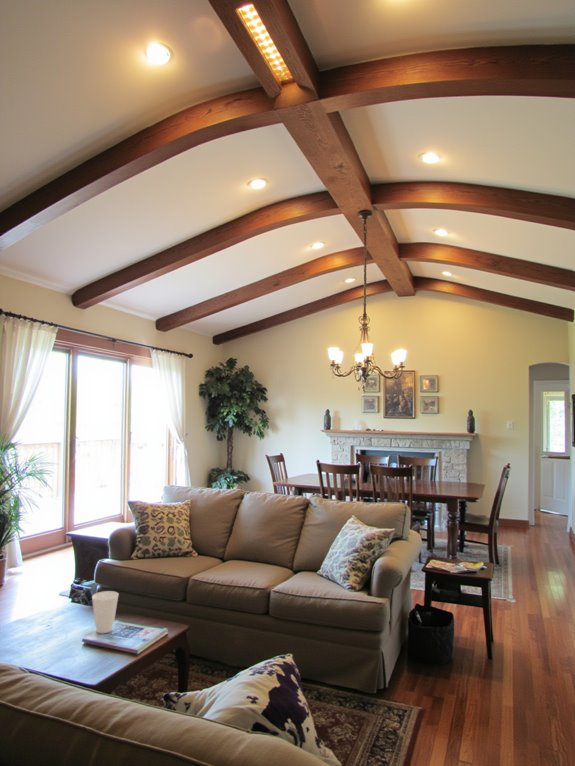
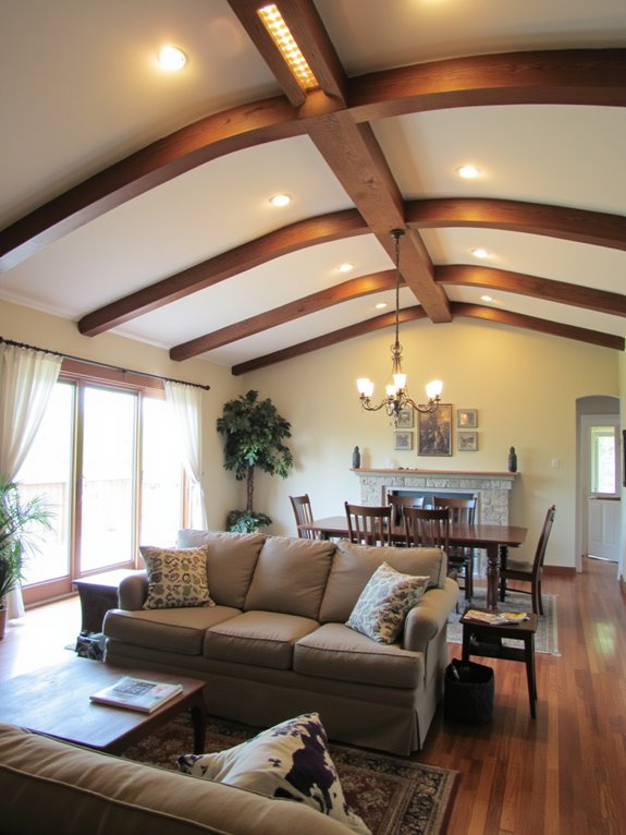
- cup (104, 612)
